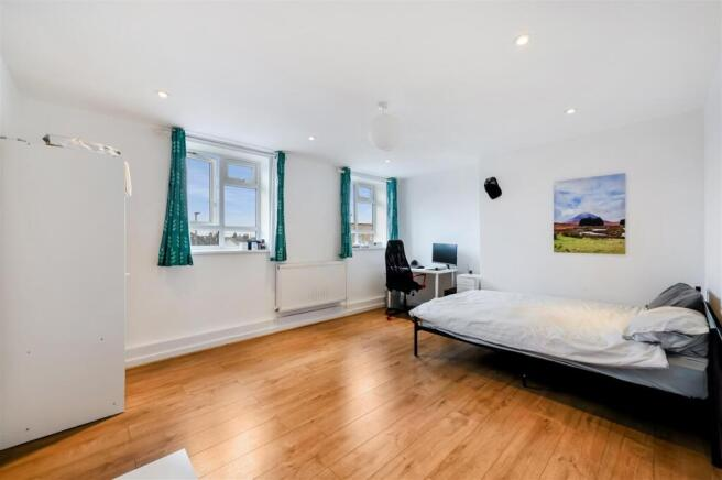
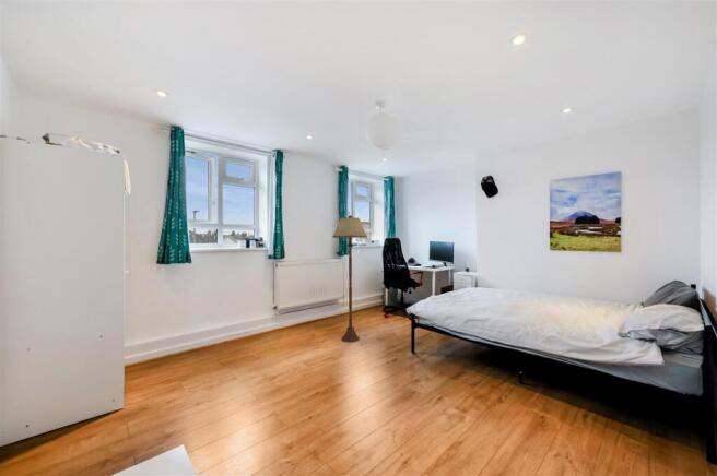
+ floor lamp (350, 276)
